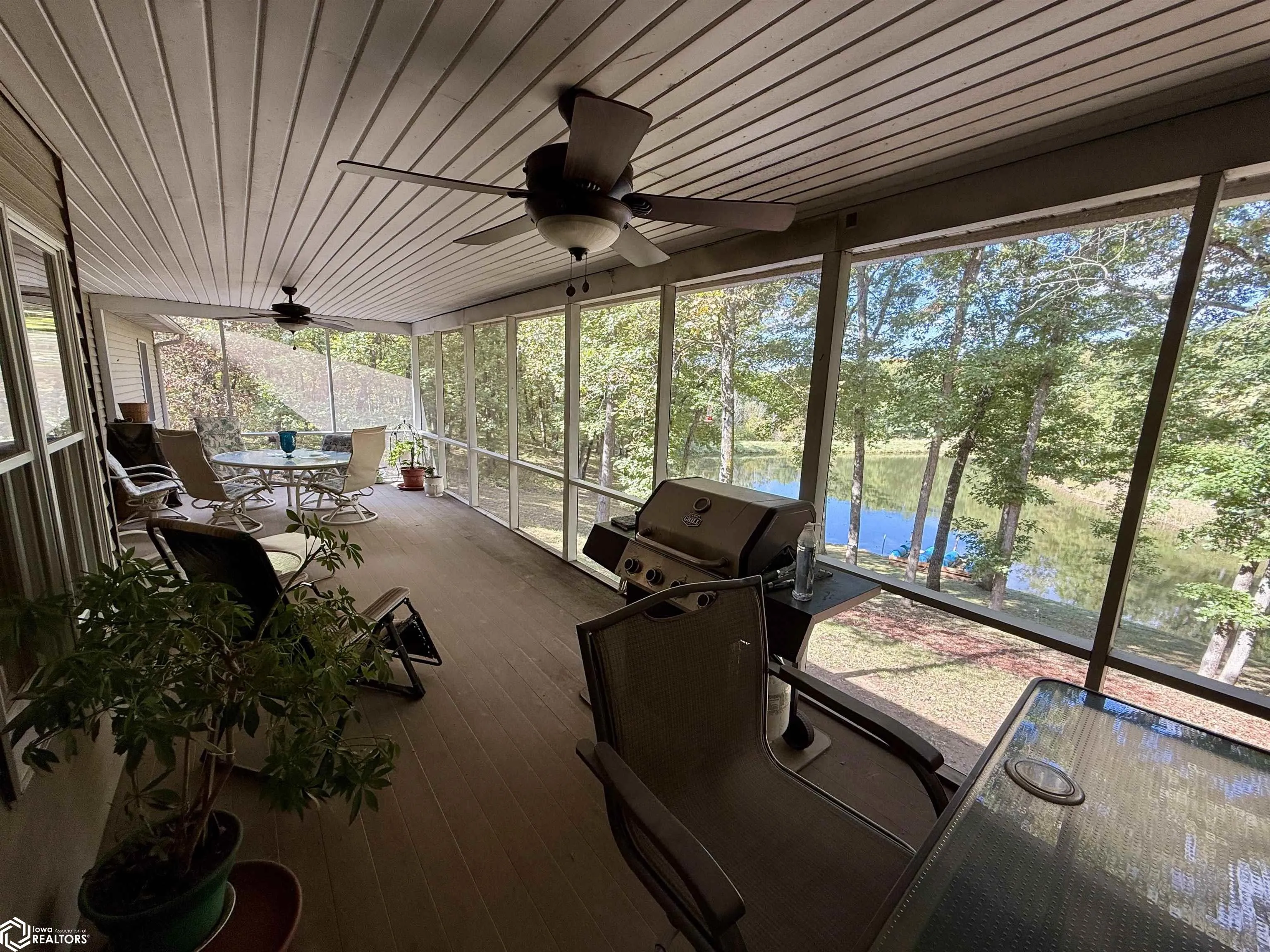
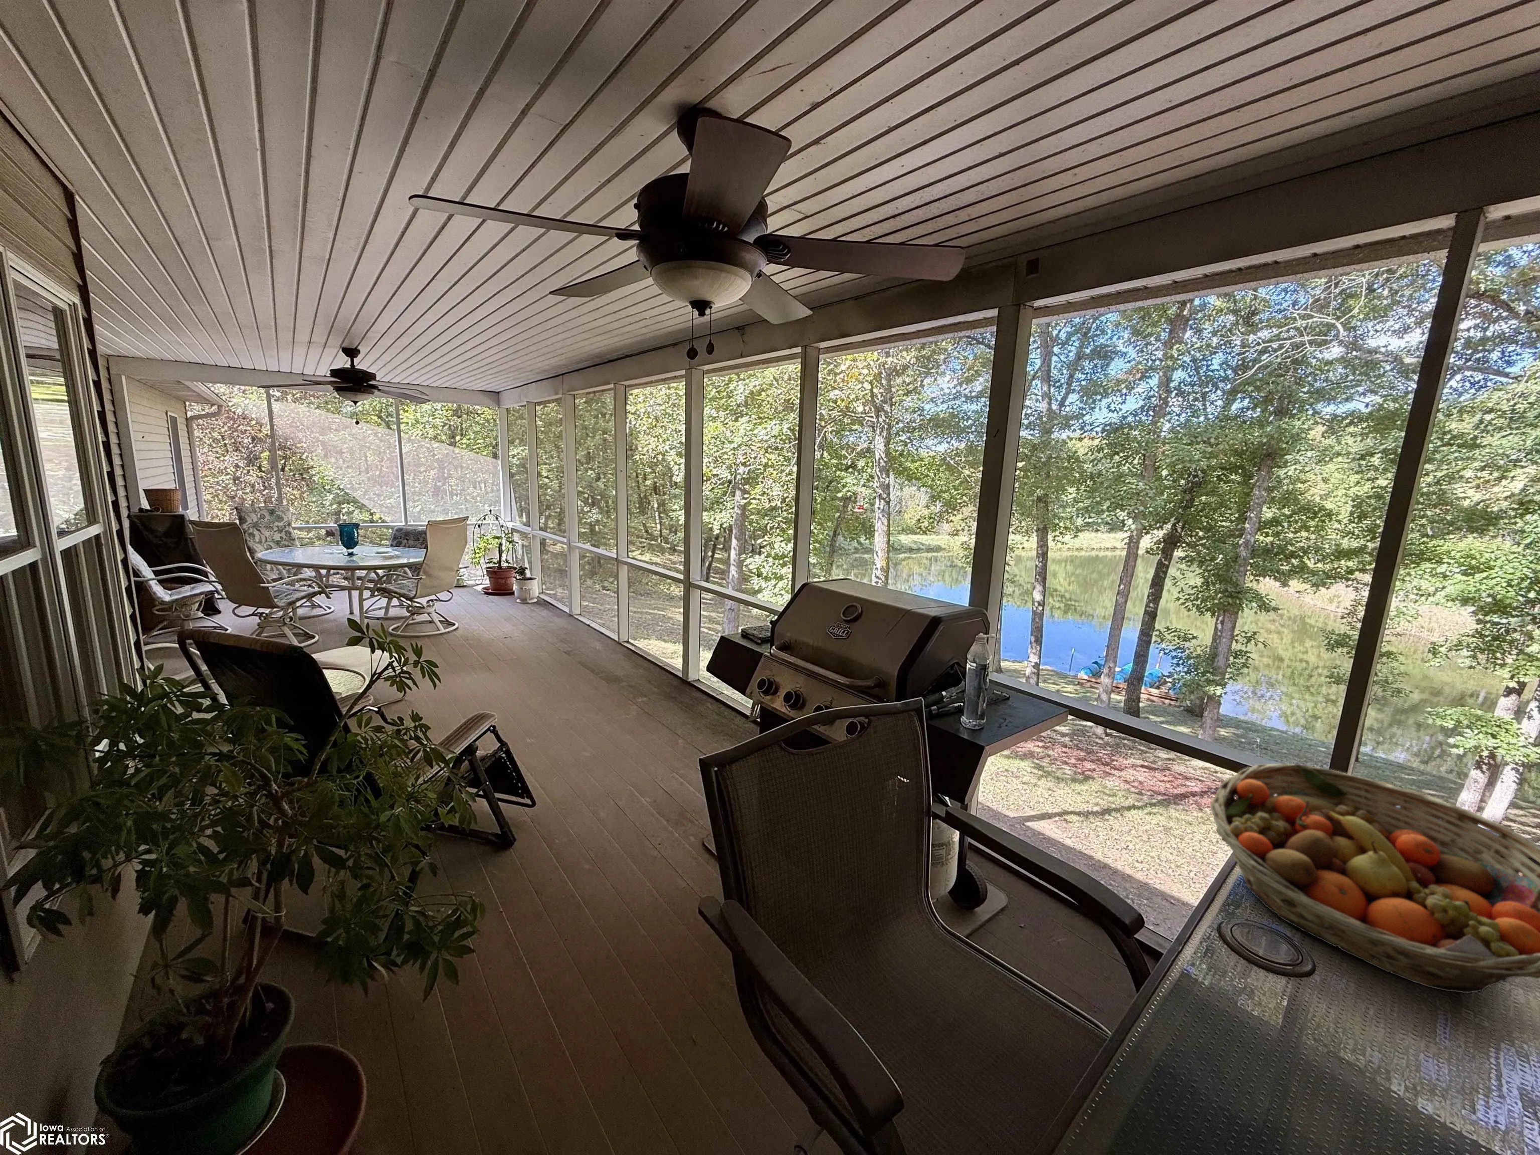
+ fruit basket (1369, 865)
